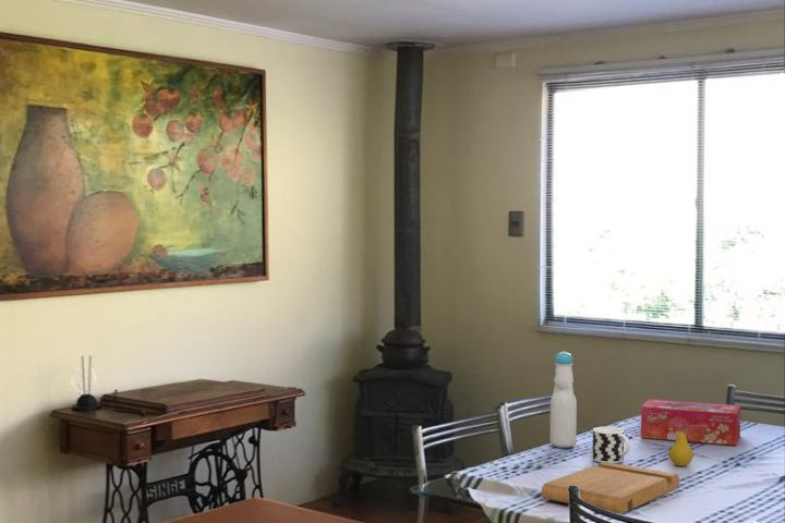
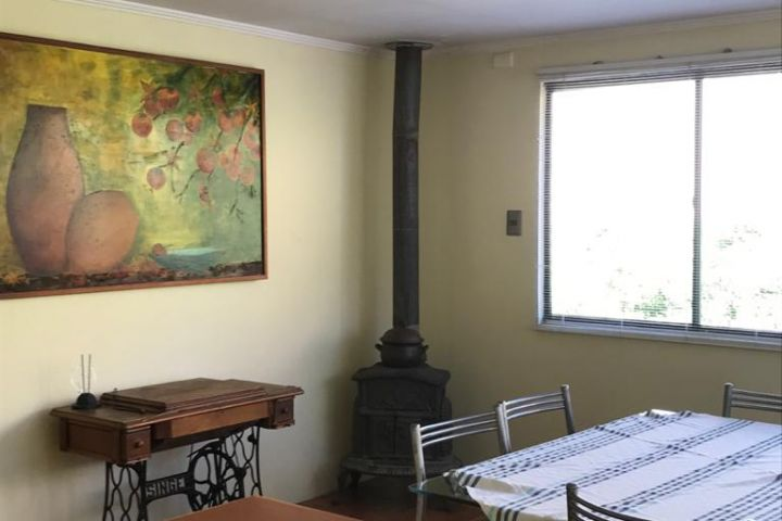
- tissue box (690, 421)
- bottle (563, 398)
- cup (612, 446)
- cutting board (612, 486)
- fruit (680, 443)
